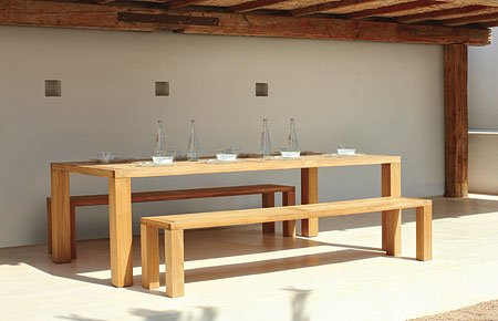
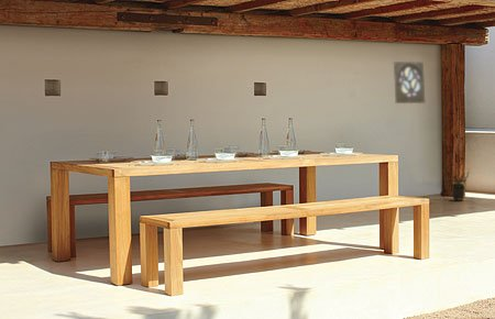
+ wall ornament (408, 82)
+ potted plant (460, 184)
